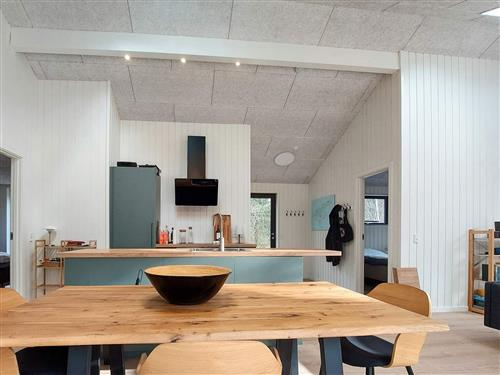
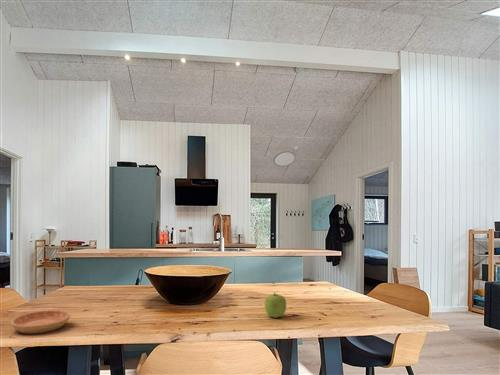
+ saucer (41, 322)
+ fruit (275, 304)
